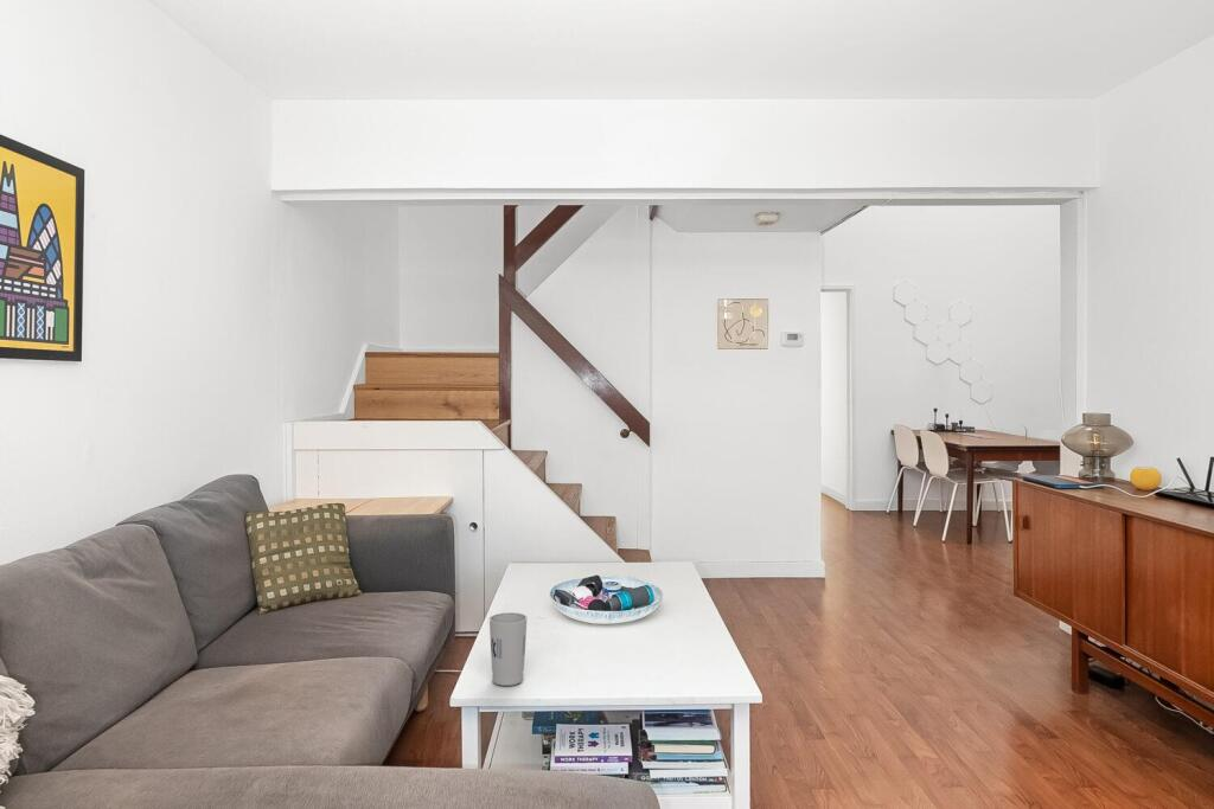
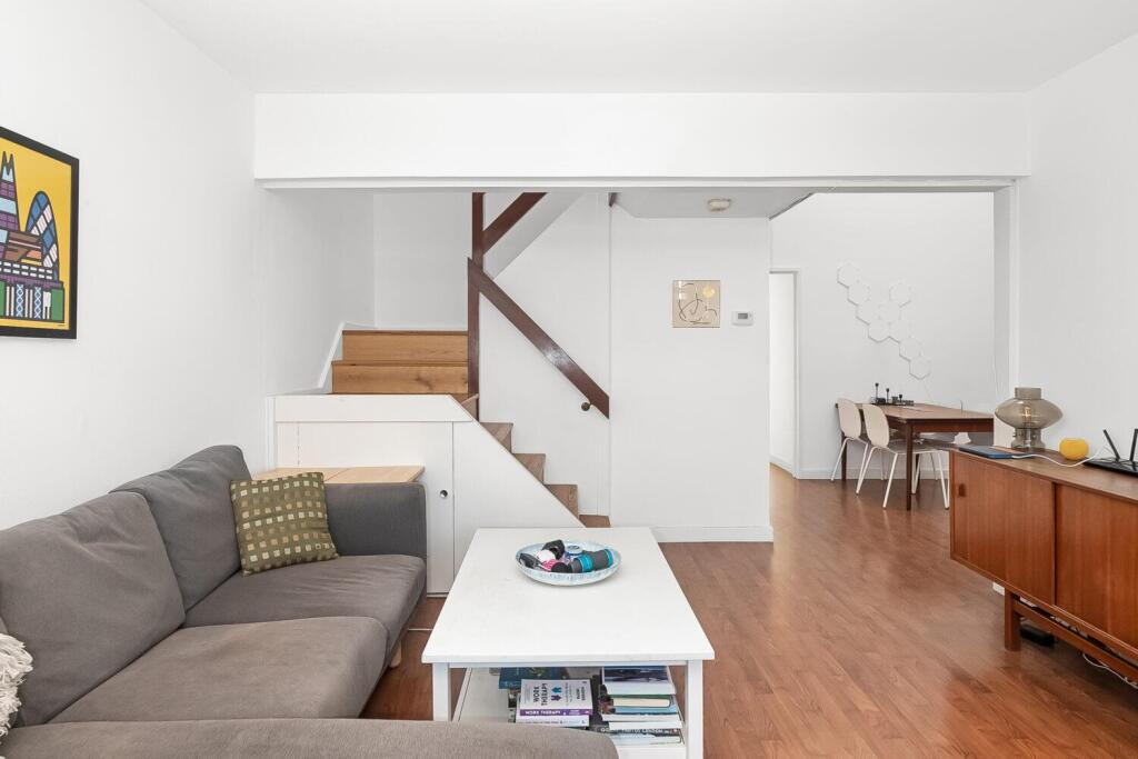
- cup (507, 648)
